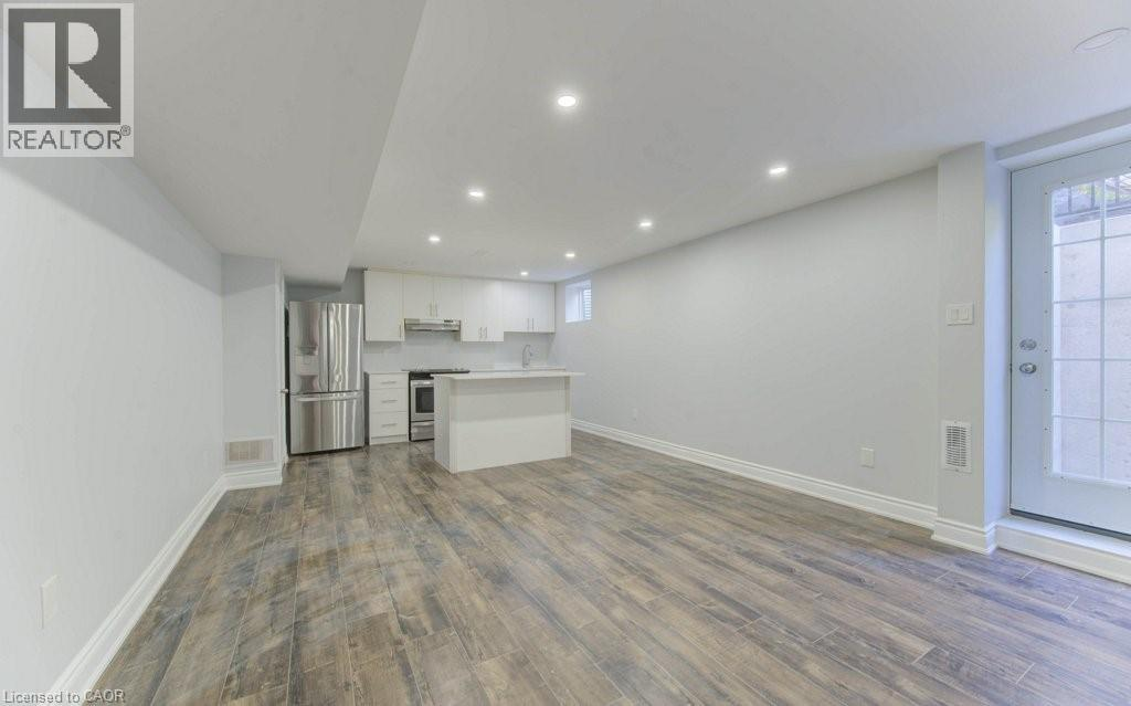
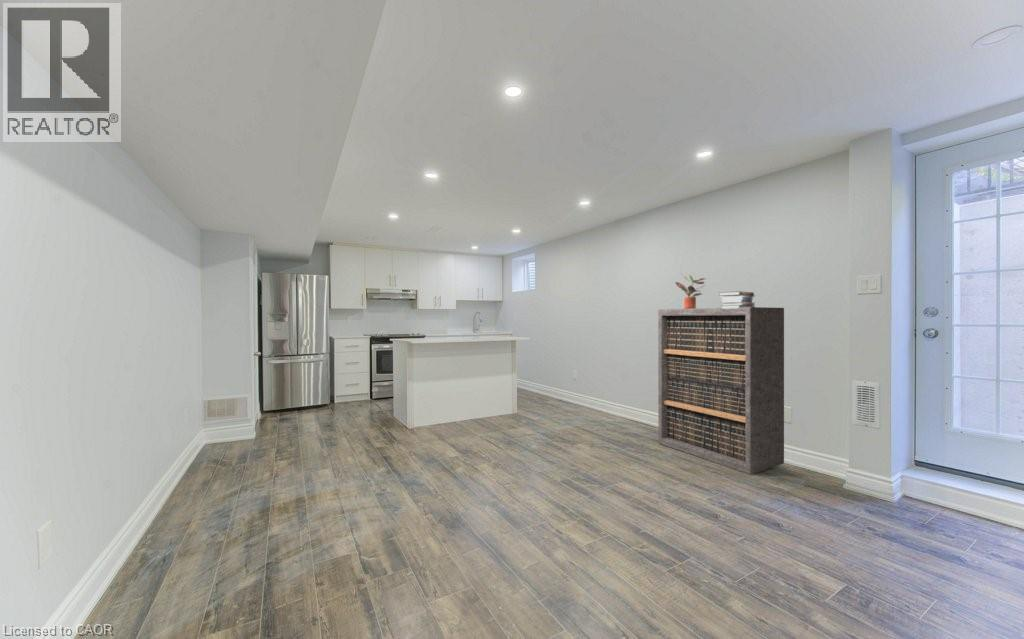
+ potted plant (693, 290)
+ book stack (737, 300)
+ bookshelf (716, 380)
